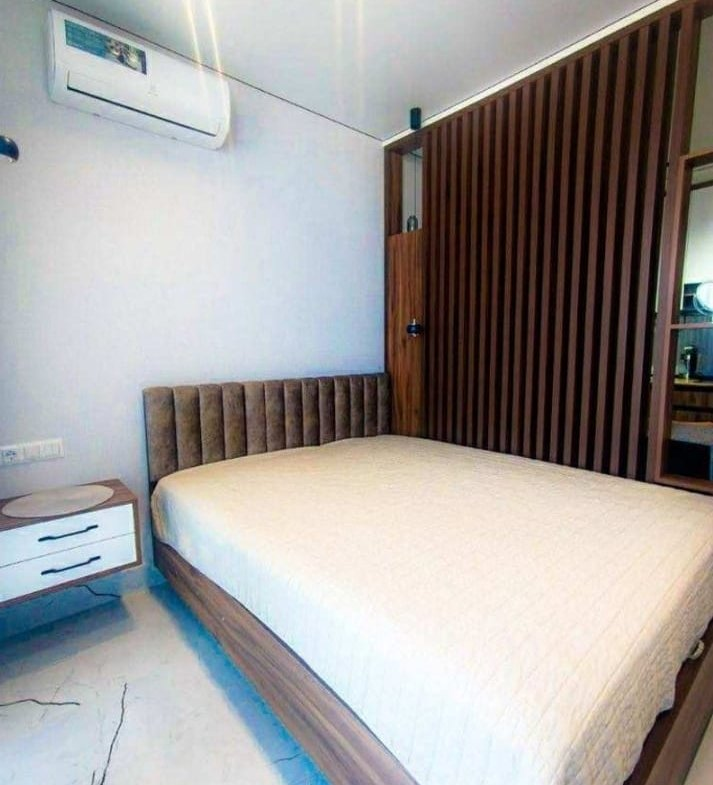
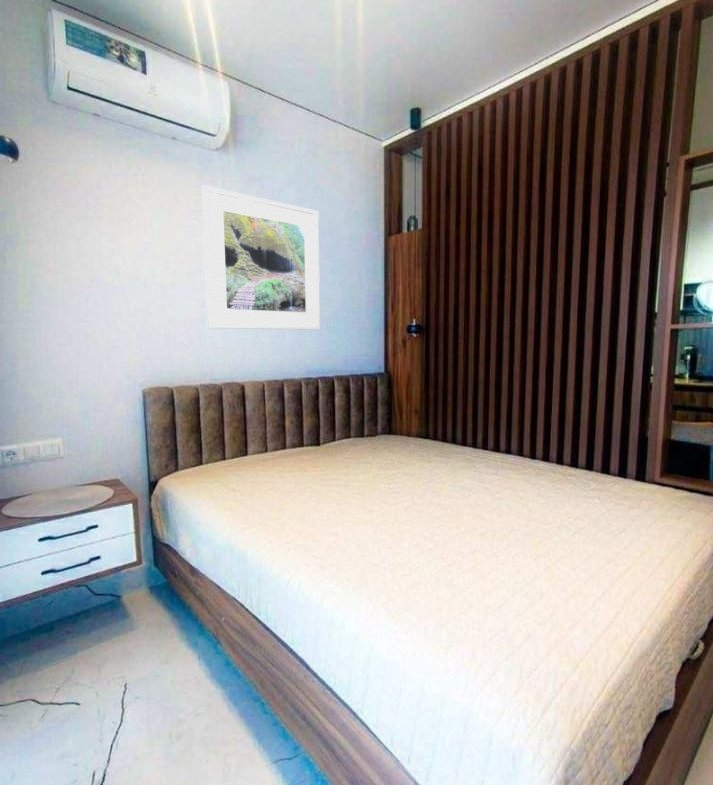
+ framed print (267, 265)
